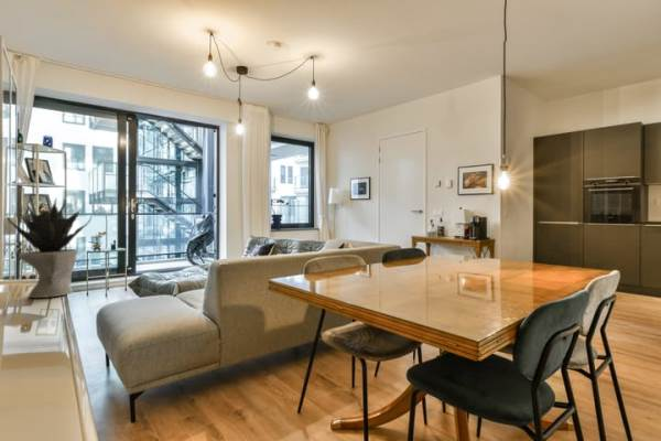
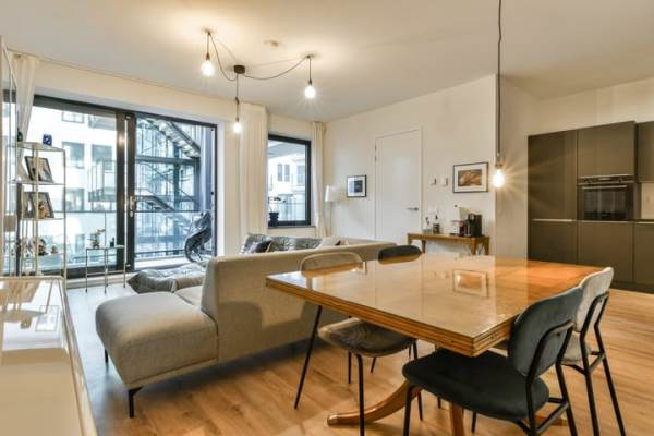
- potted plant (51, 246)
